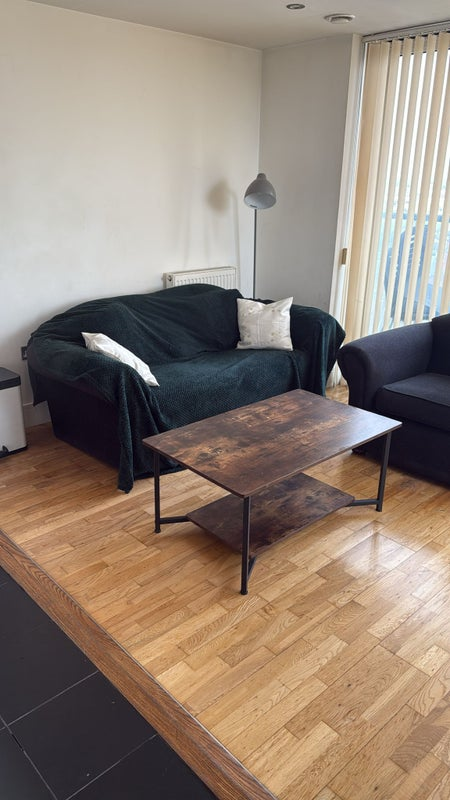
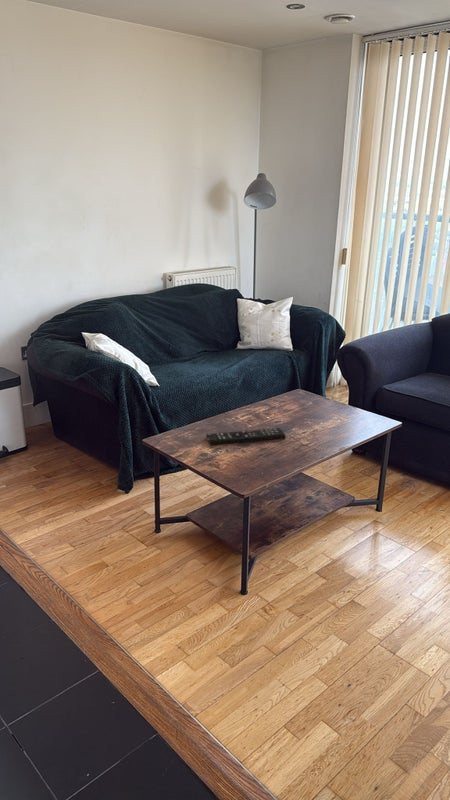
+ remote control (245, 435)
